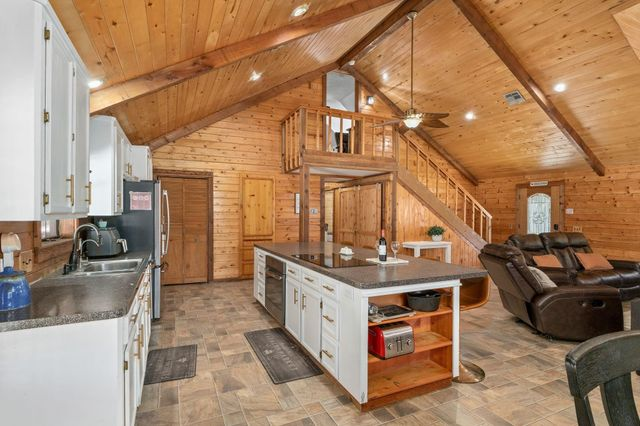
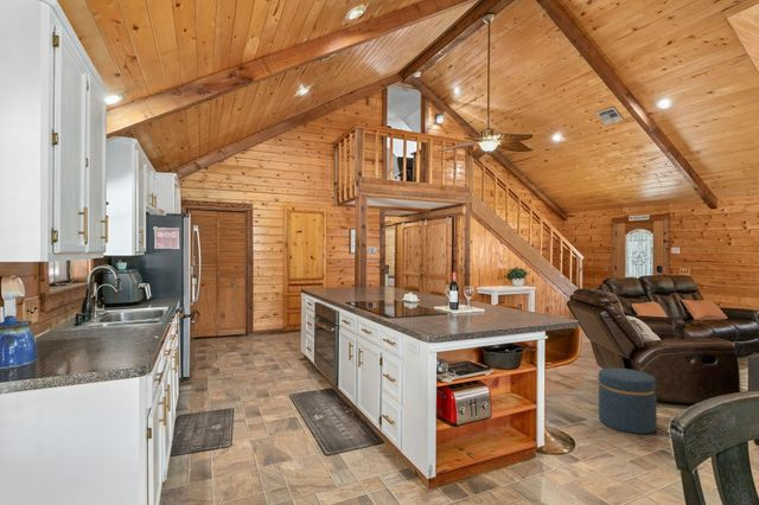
+ ottoman (626, 397)
